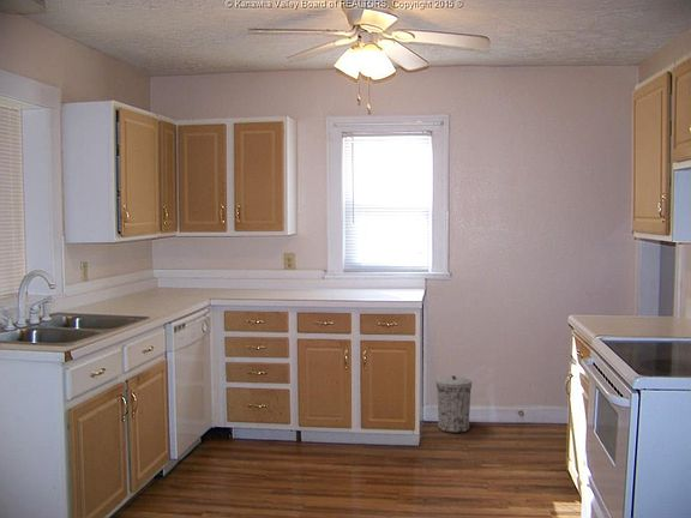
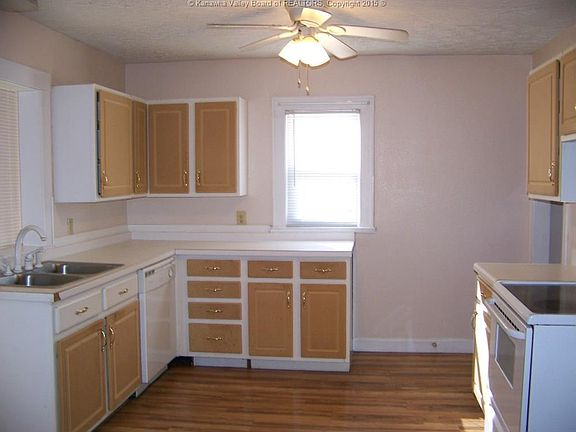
- trash can (453, 402)
